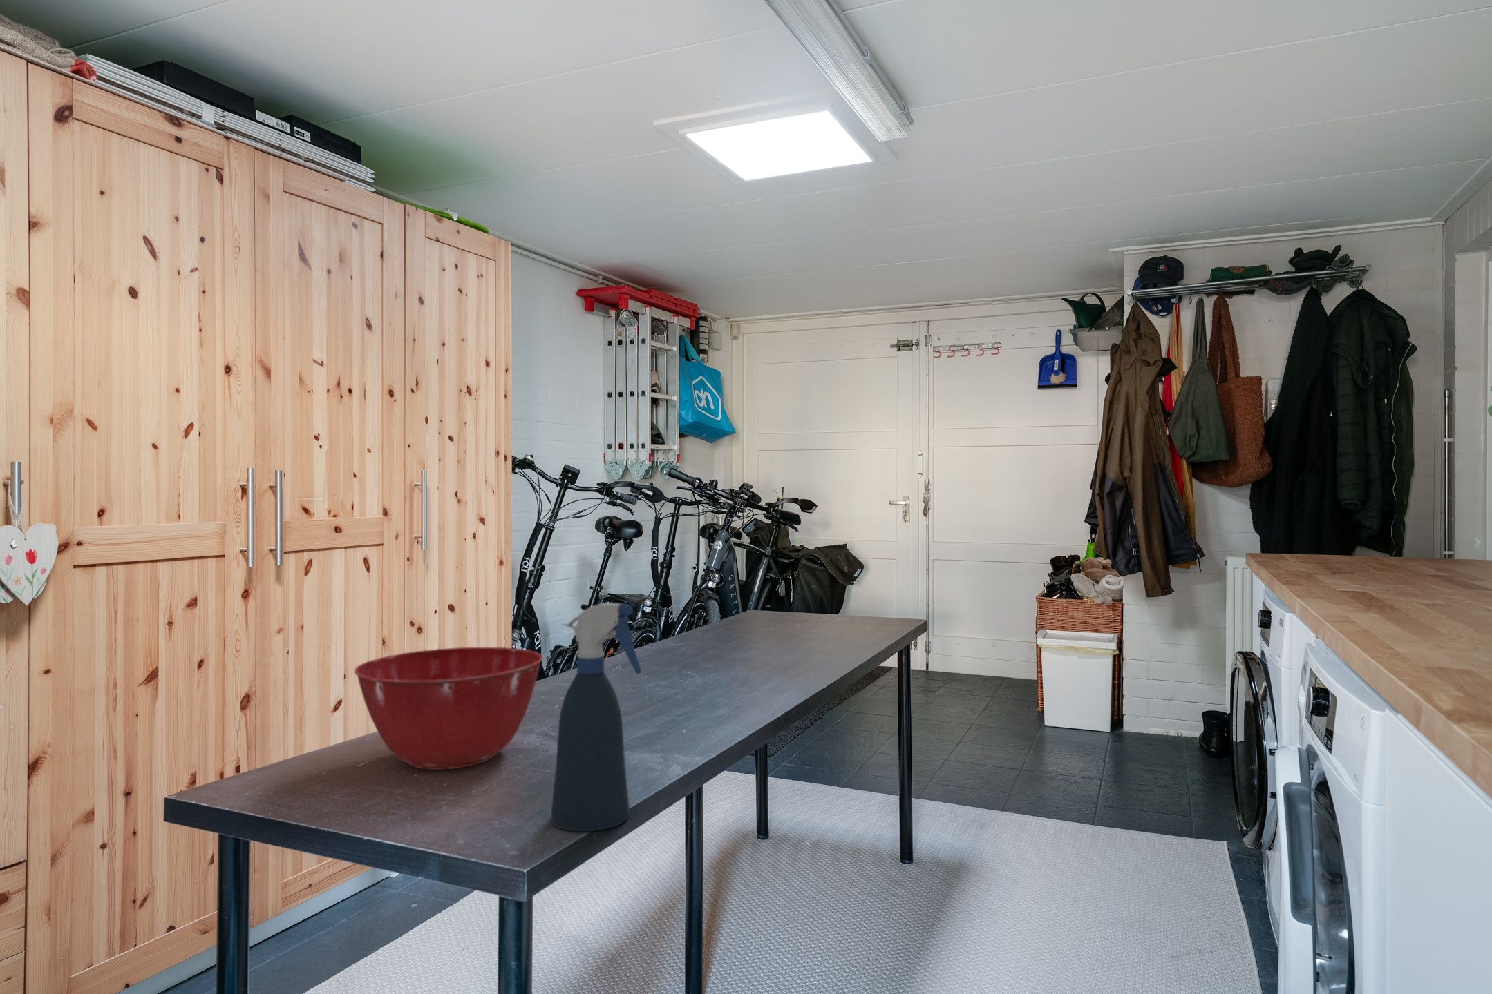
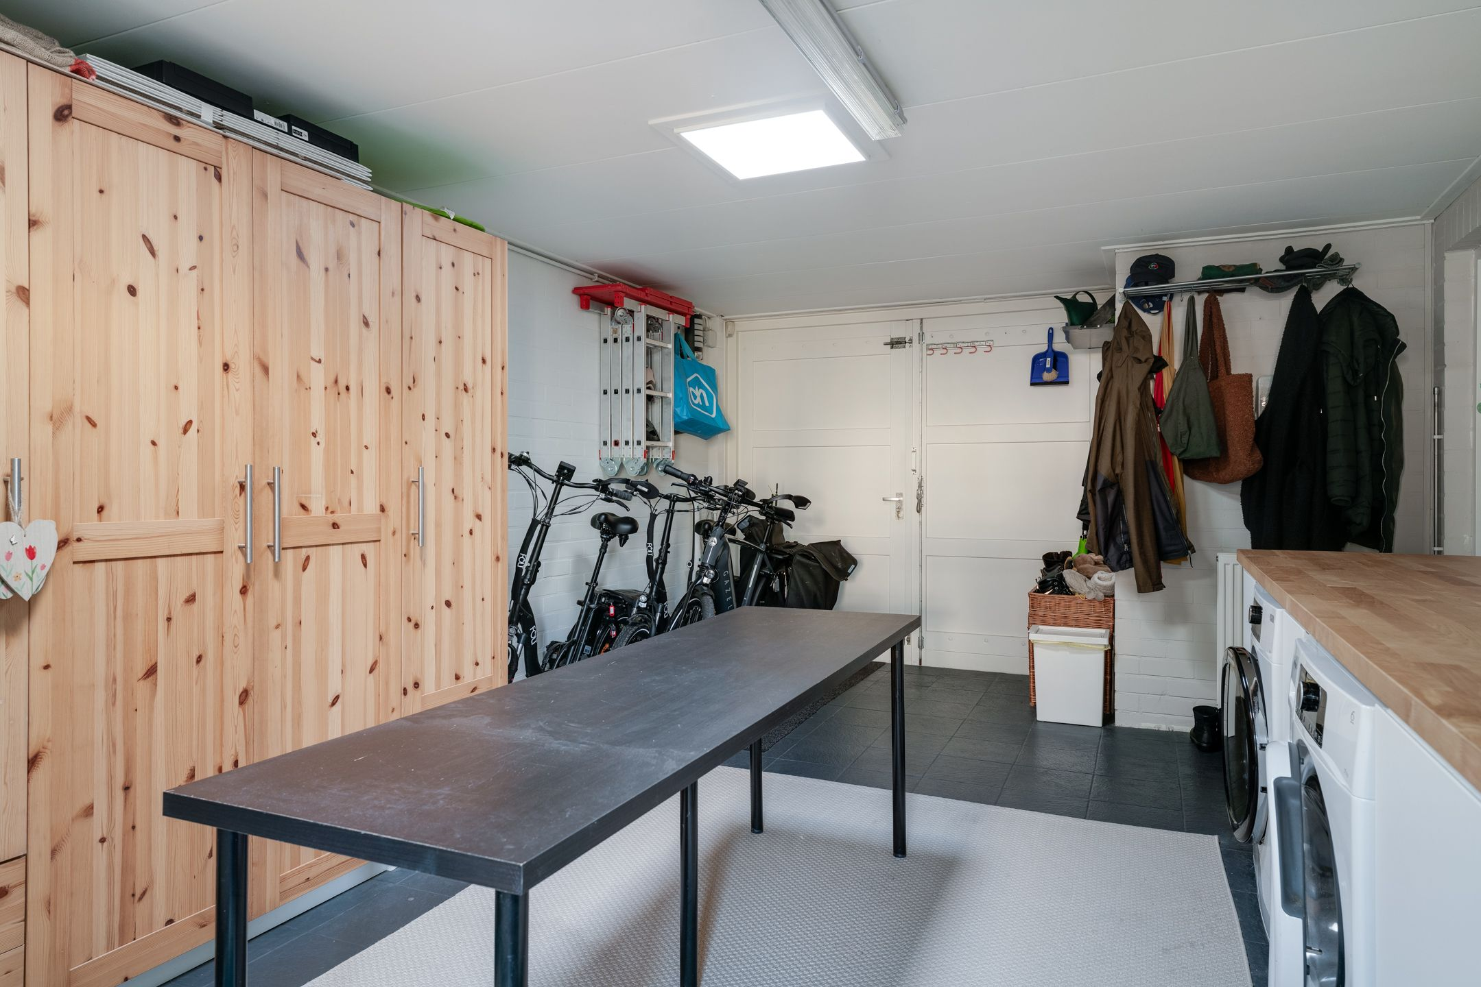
- mixing bowl (451, 708)
- spray bottle (596, 708)
